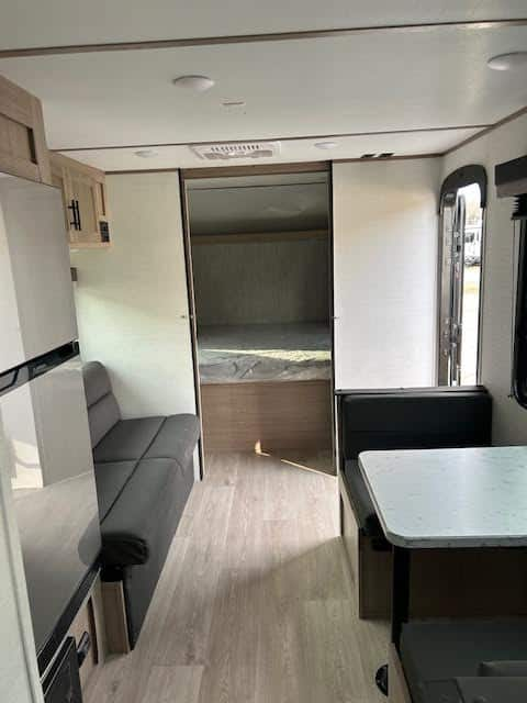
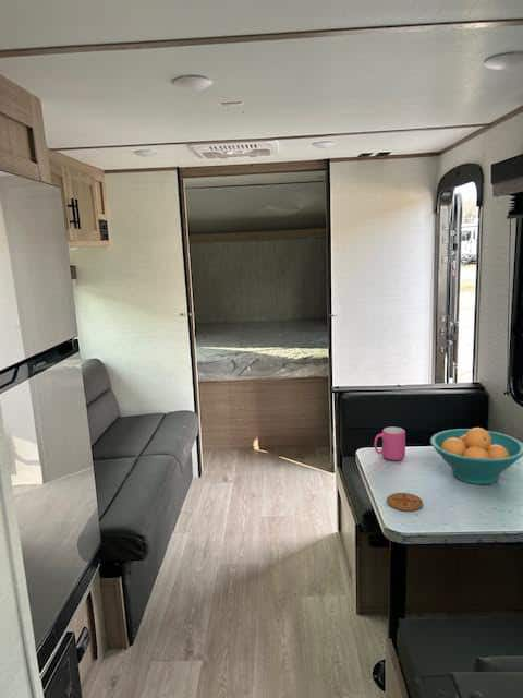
+ mug (389, 444)
+ fruit bowl (476, 452)
+ coaster (404, 501)
